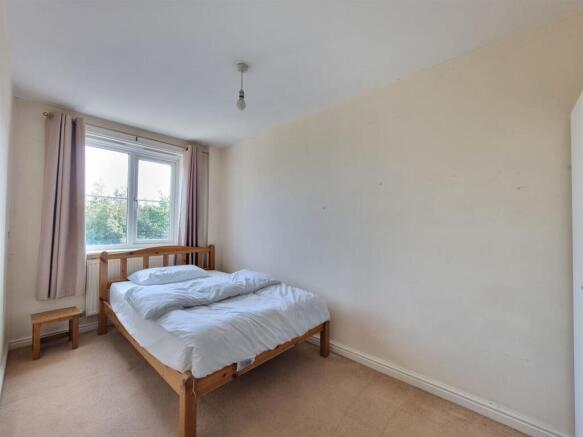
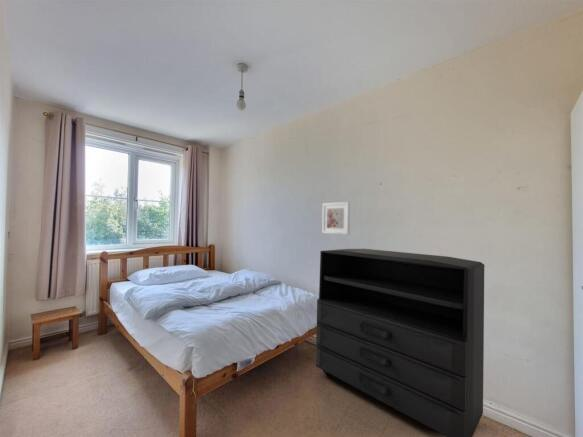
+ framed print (335, 218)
+ dresser (388, 323)
